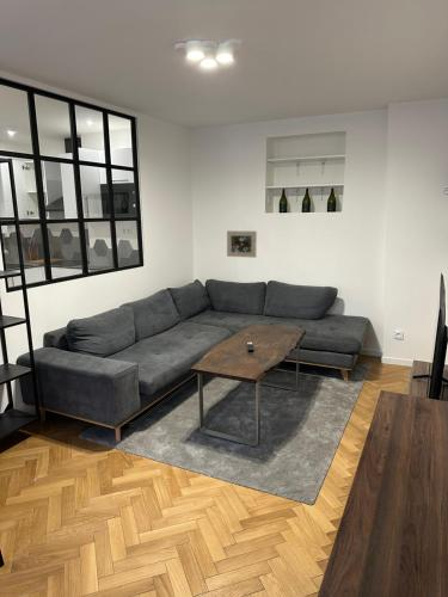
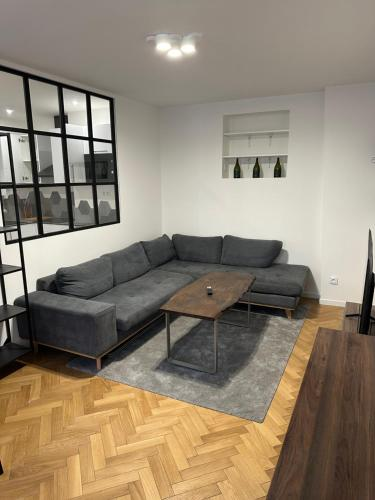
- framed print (241, 244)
